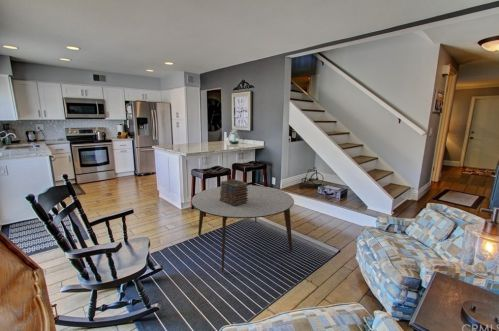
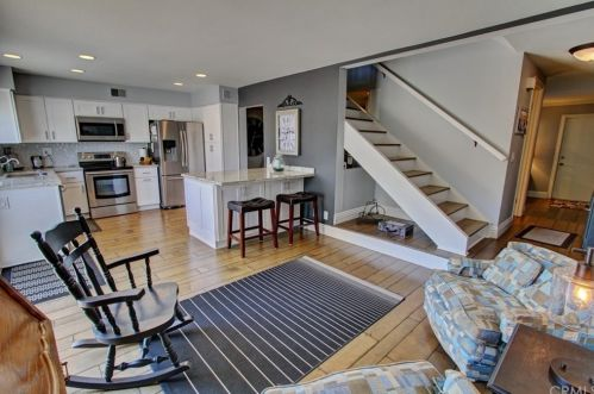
- dining table (242, 217)
- book stack (234, 192)
